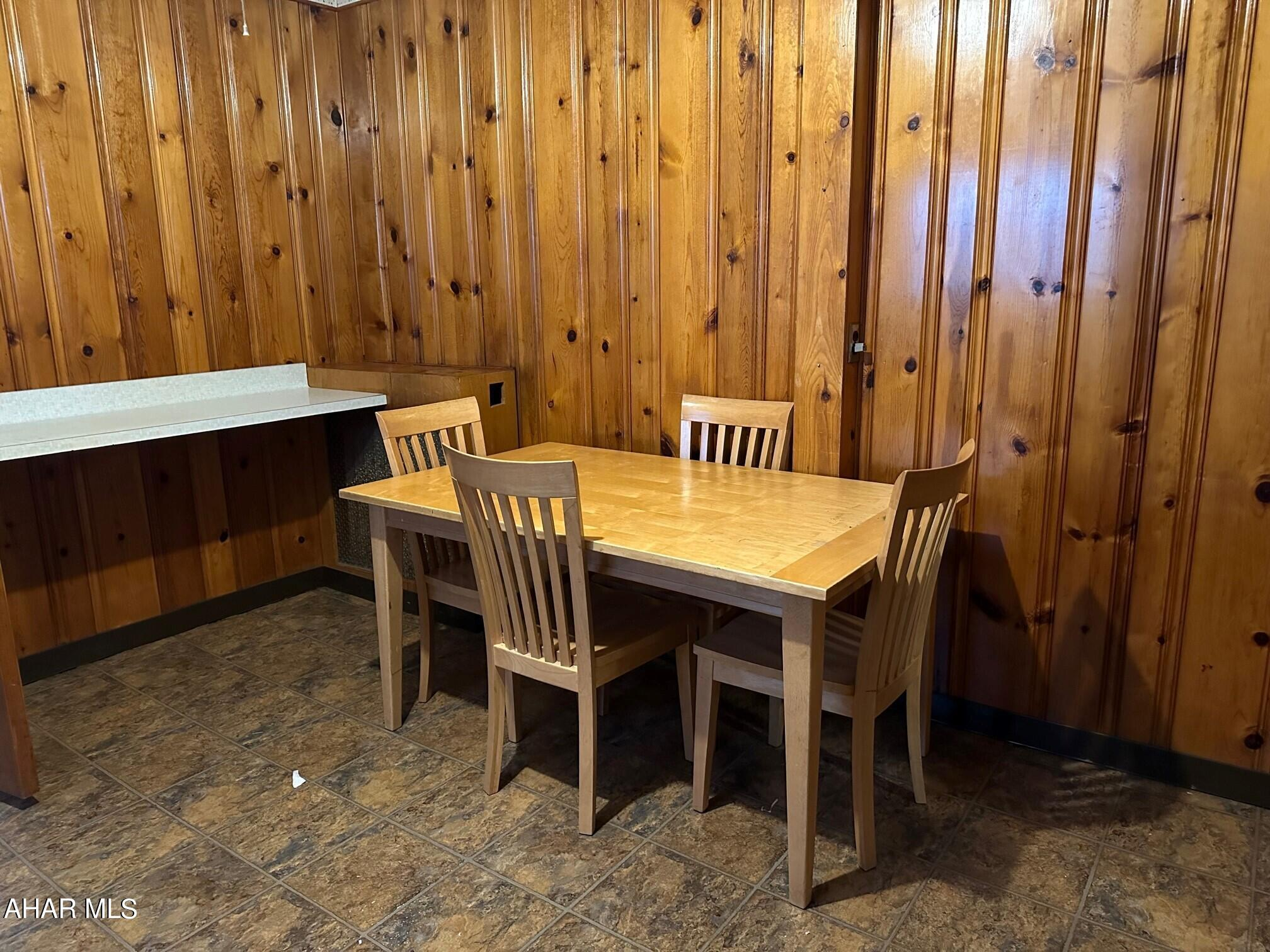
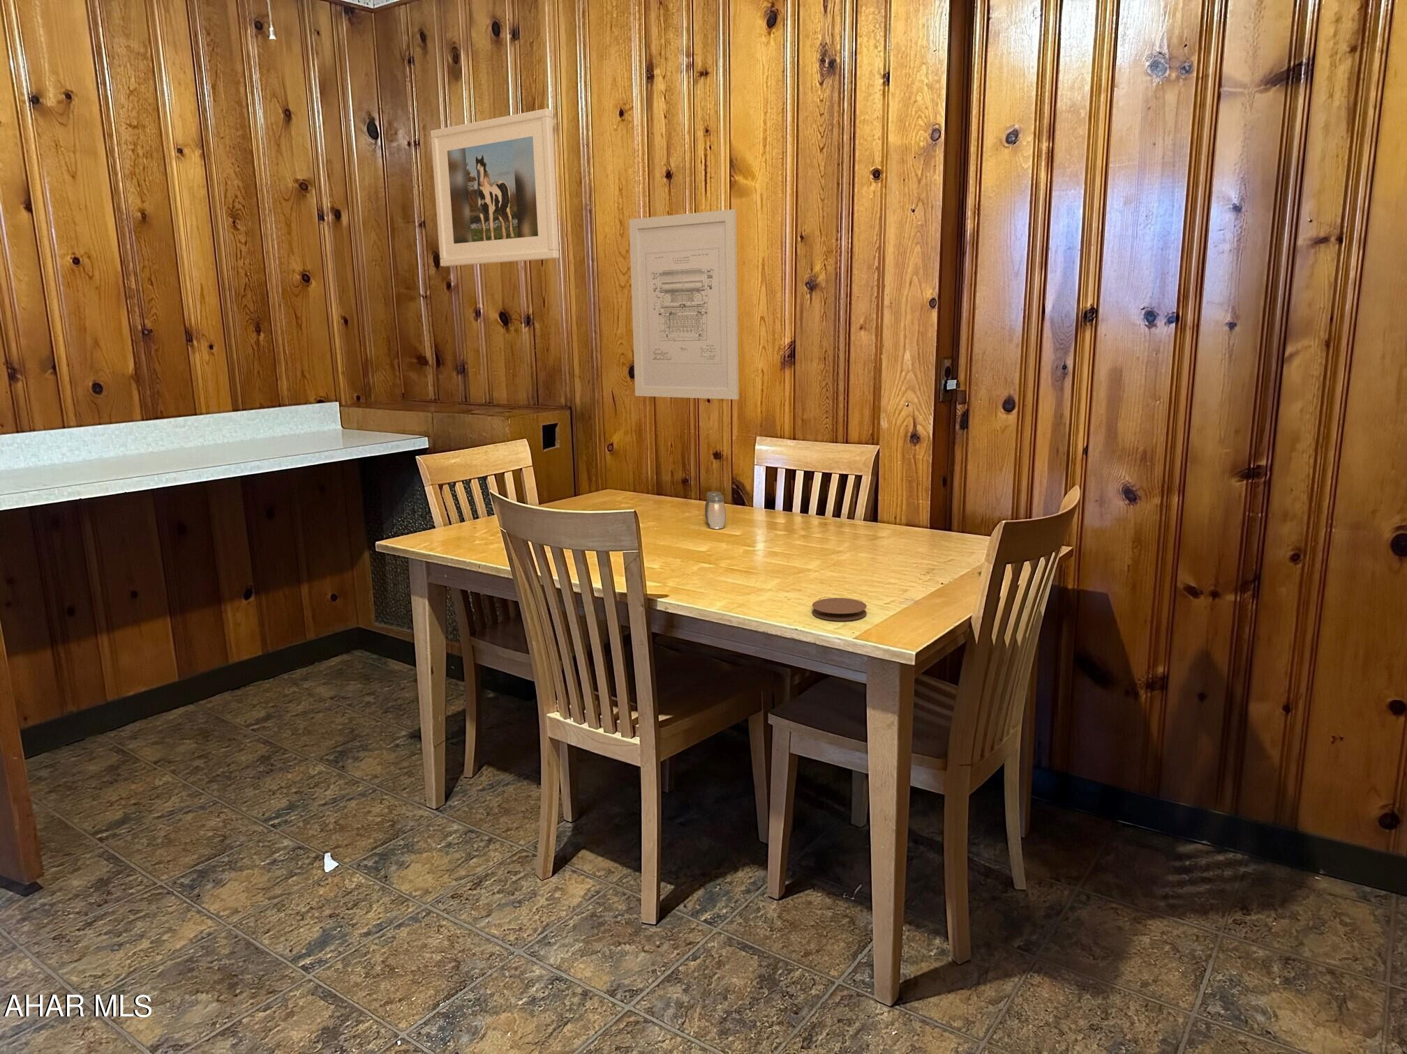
+ wall art (682, 308)
+ salt and pepper shaker (716, 509)
+ coaster (839, 609)
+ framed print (493, 193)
